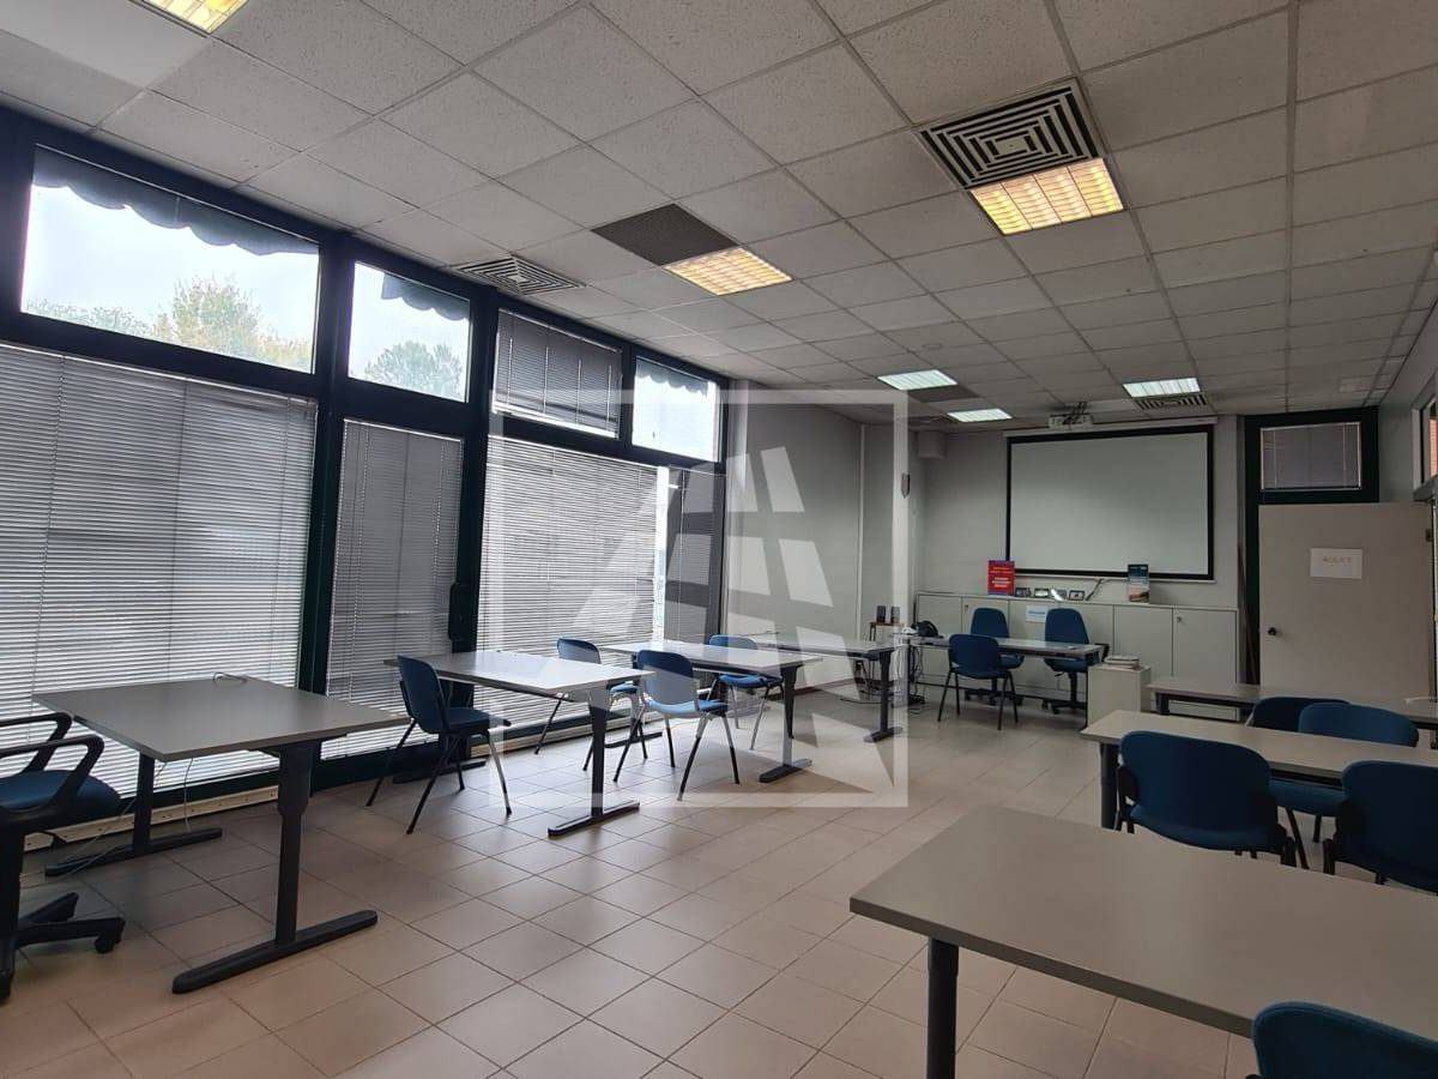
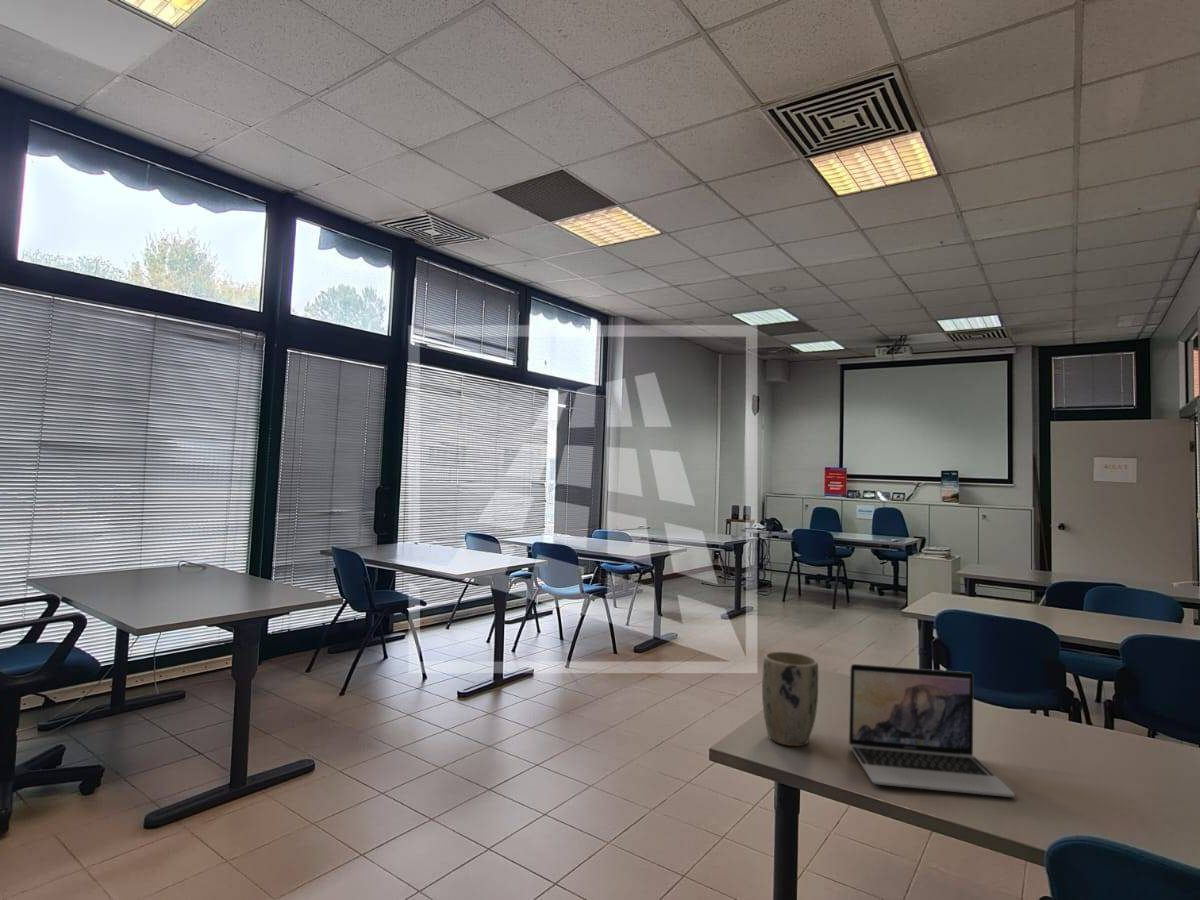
+ laptop (926, 725)
+ plant pot (789, 698)
